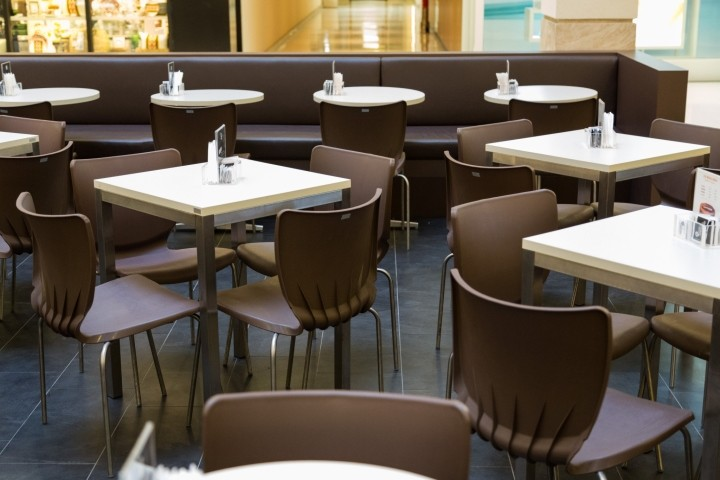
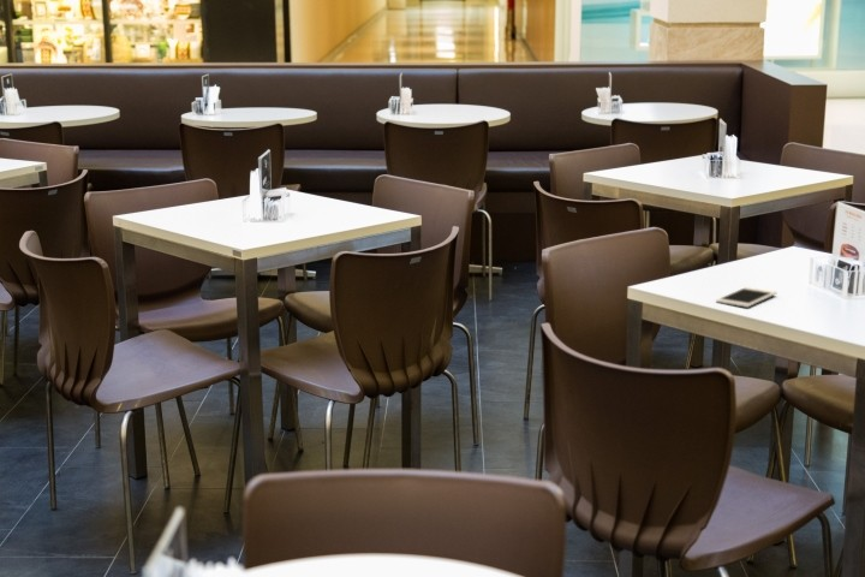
+ cell phone (746, 297)
